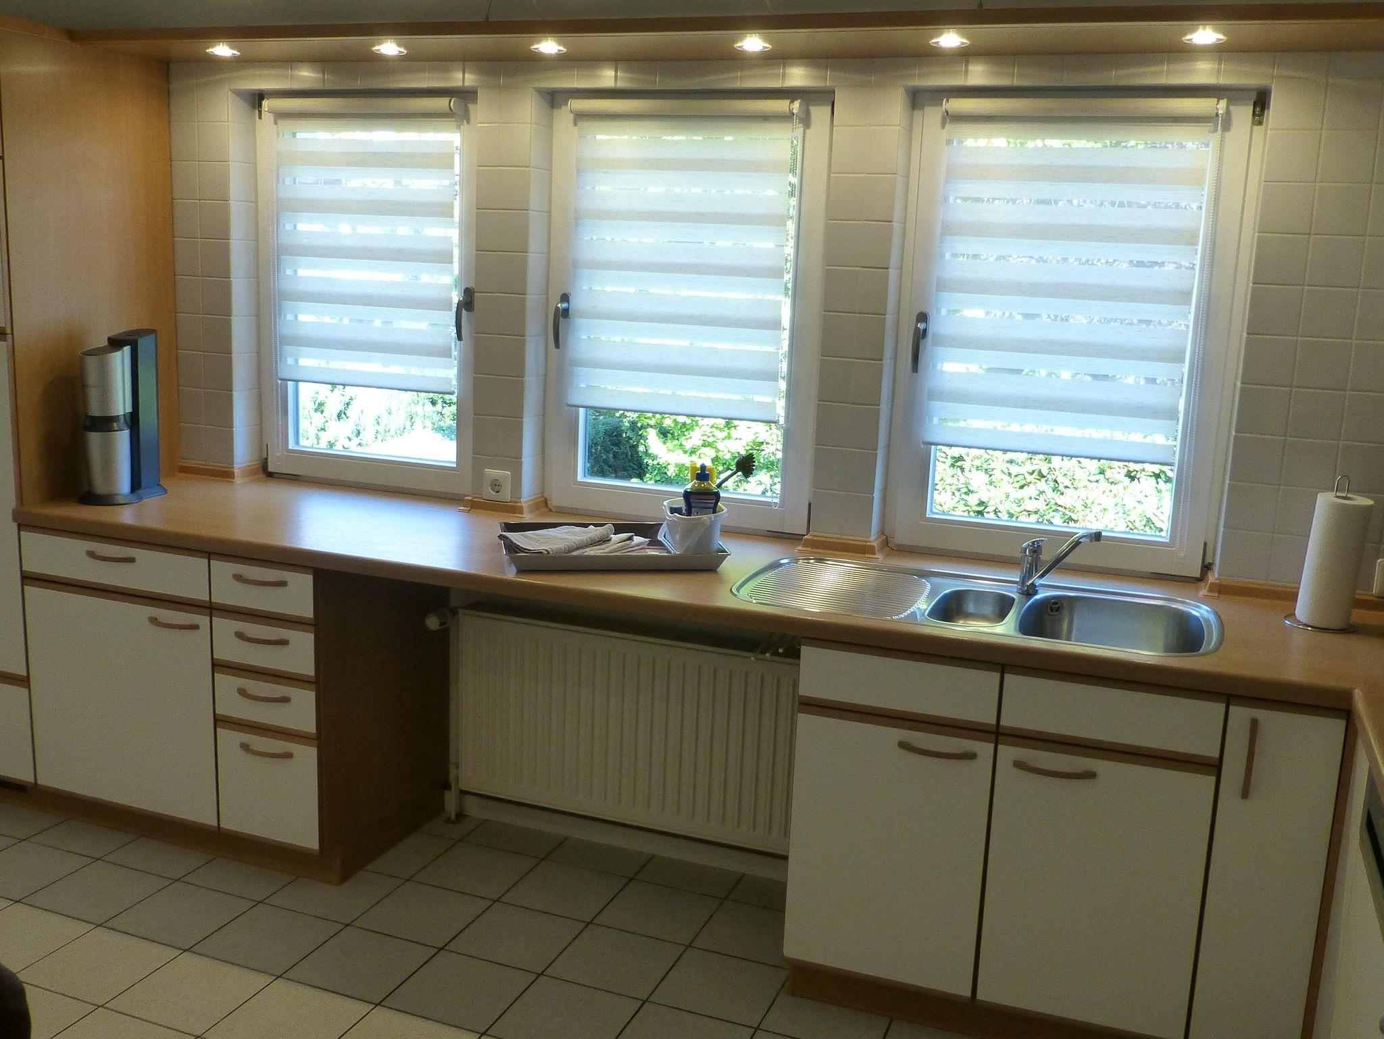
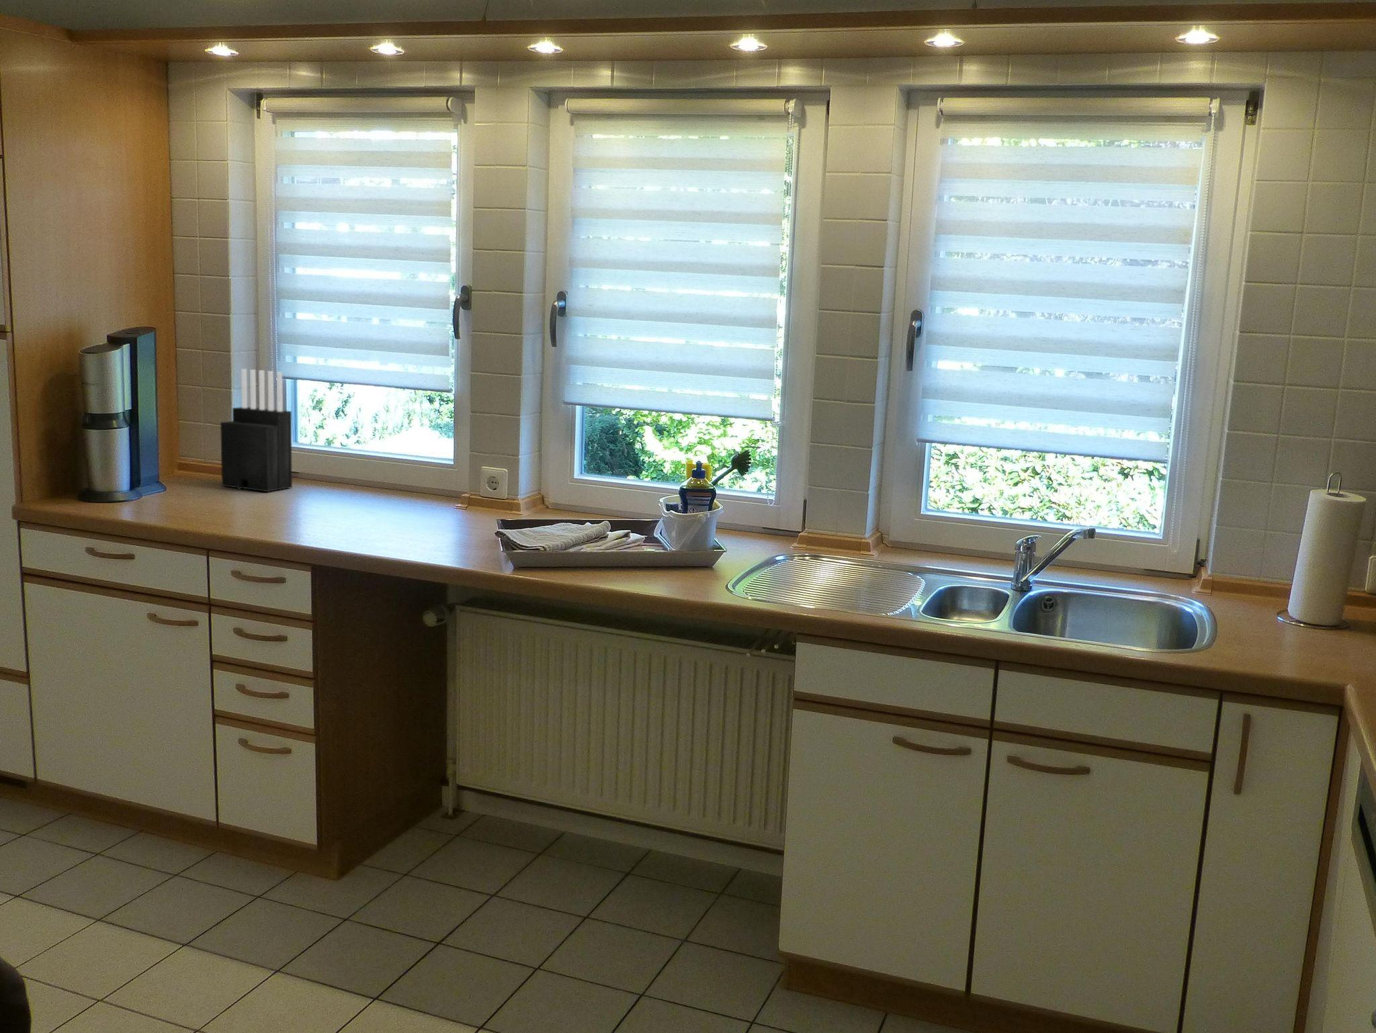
+ knife block (253, 430)
